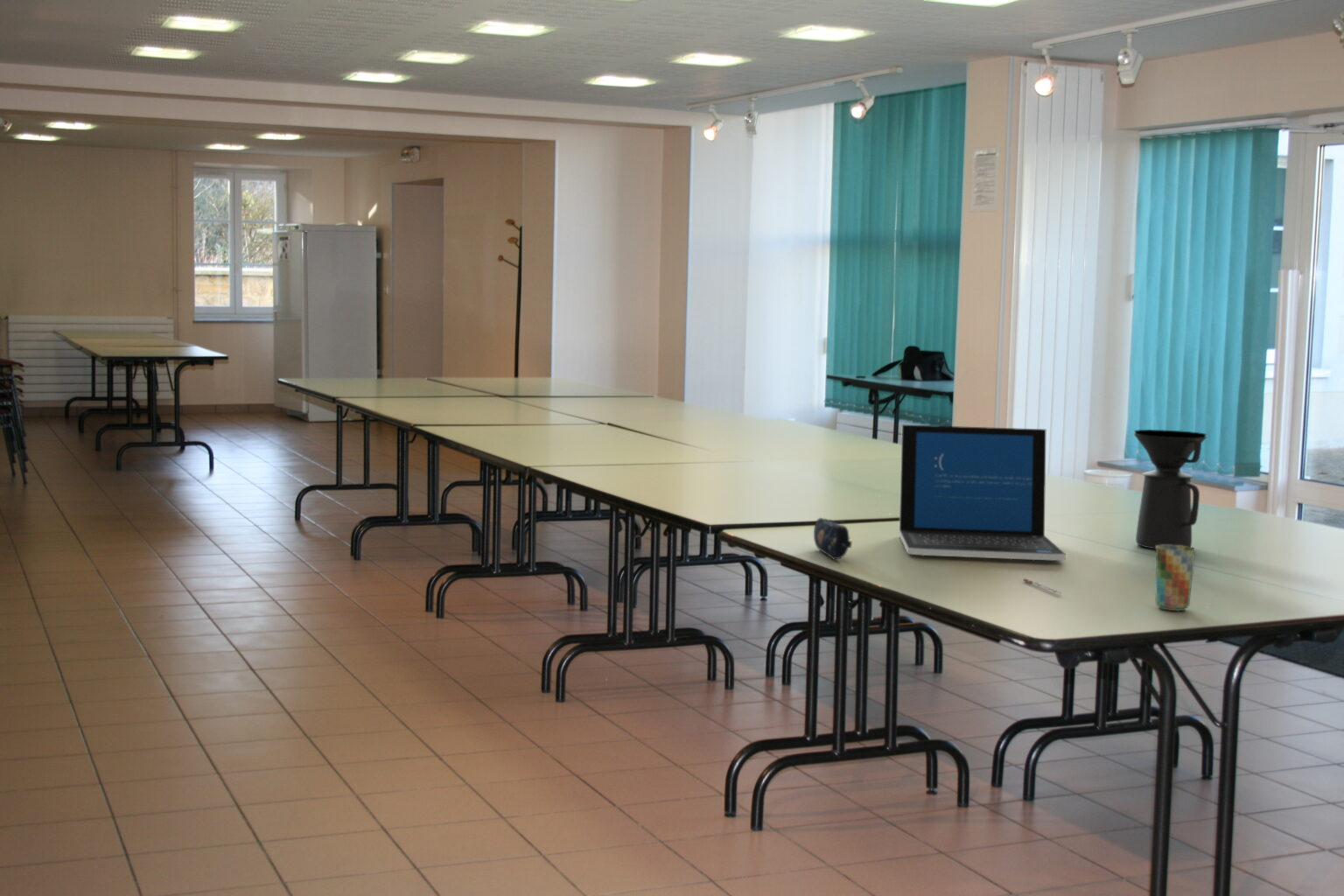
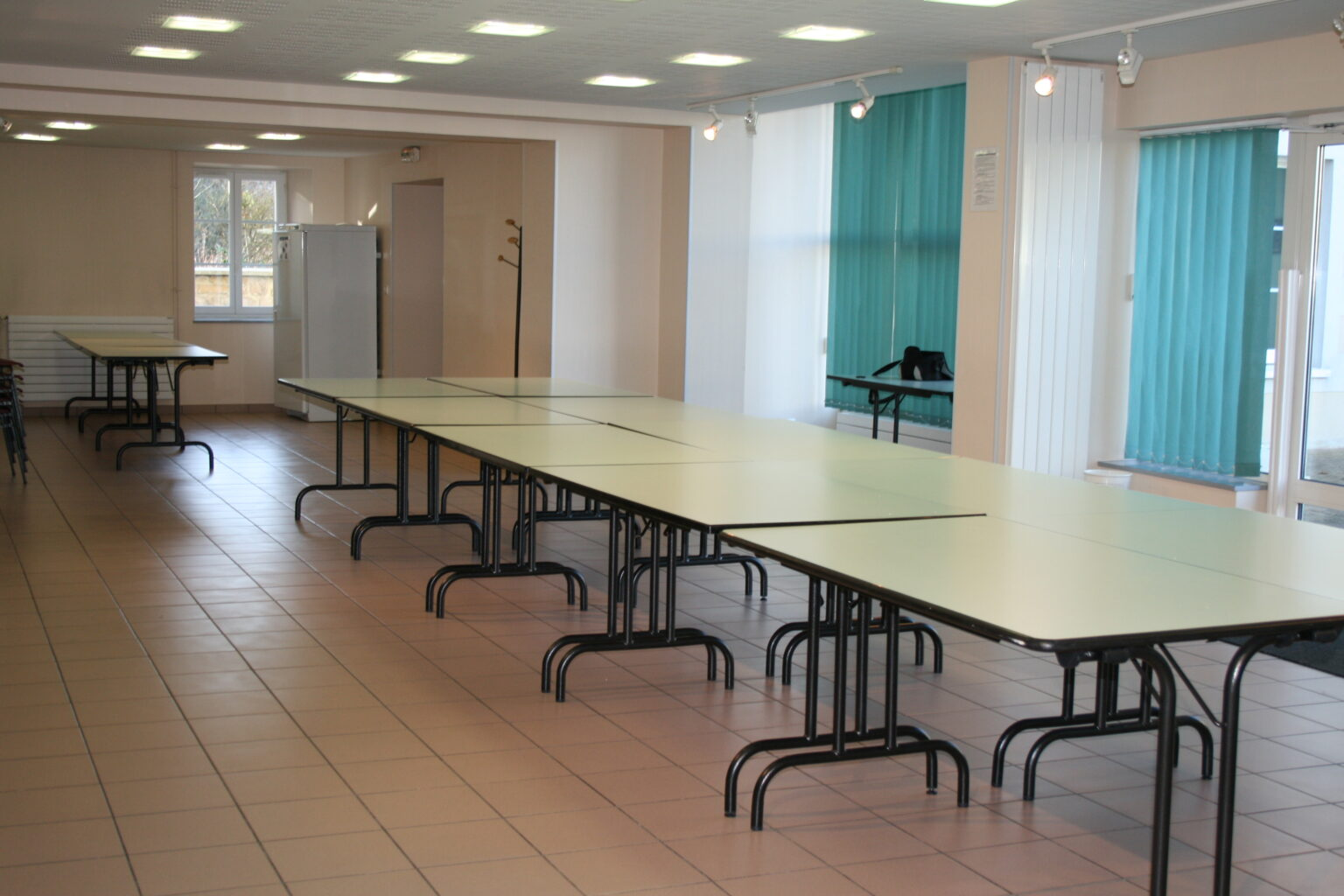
- pencil case (830, 537)
- pen (1041, 585)
- cup (1173, 578)
- coffee maker (1166, 489)
- laptop (979, 489)
